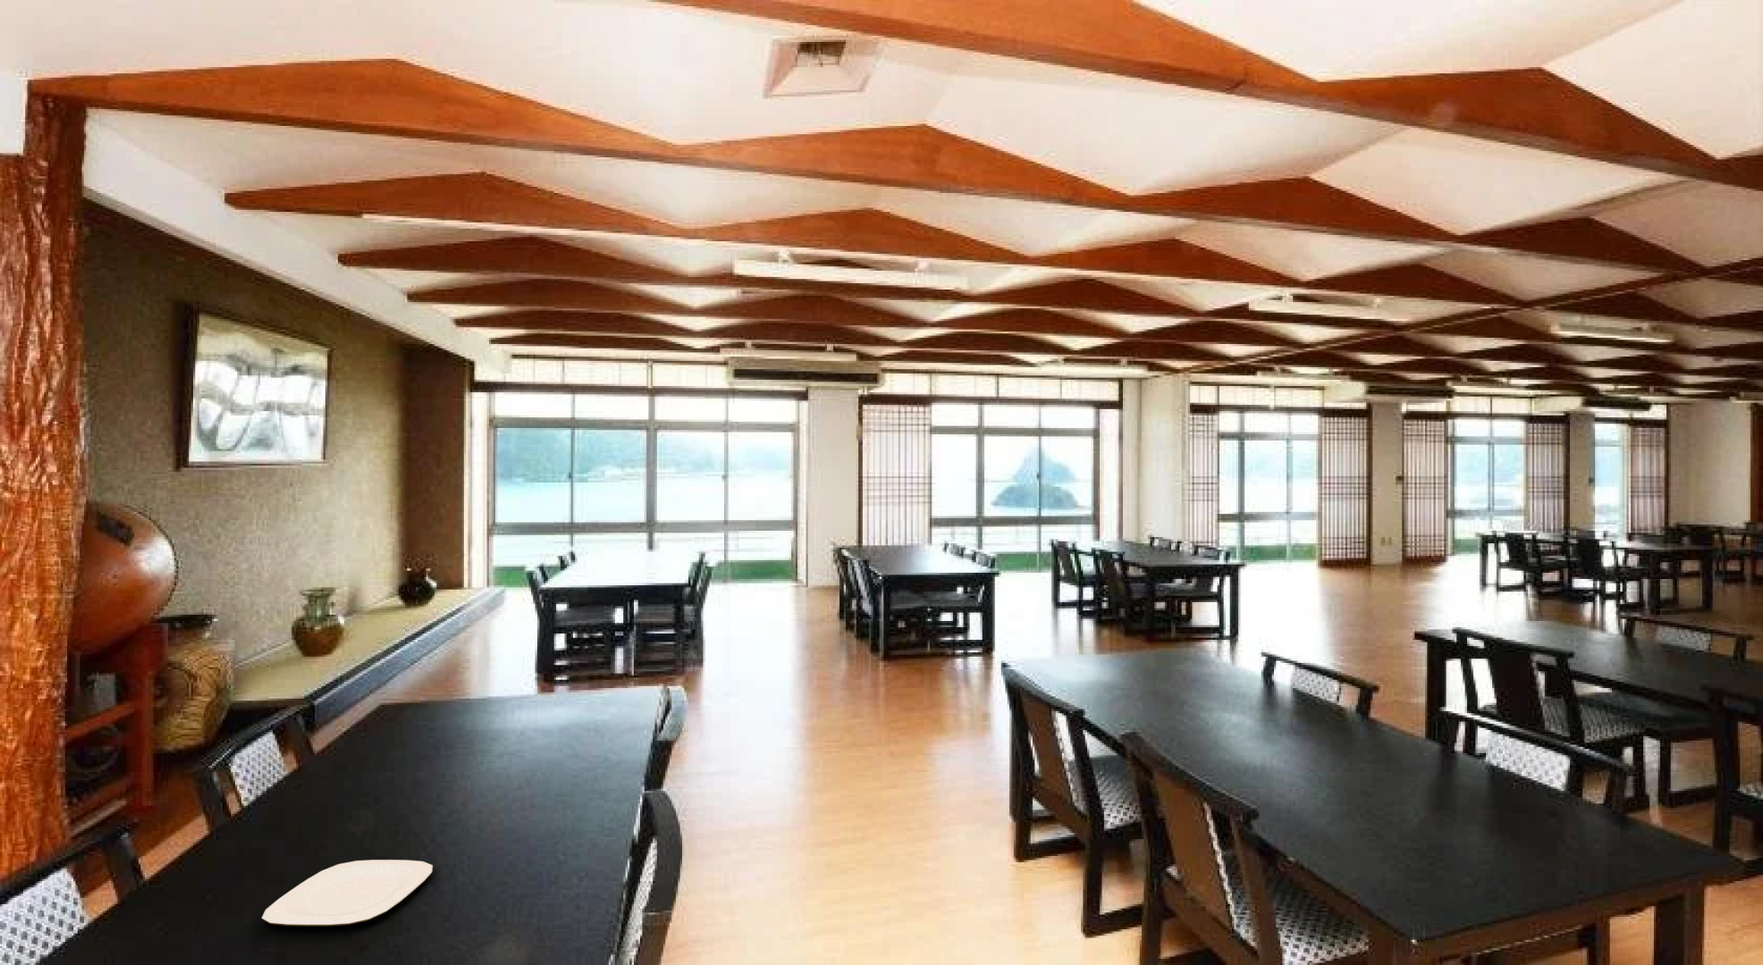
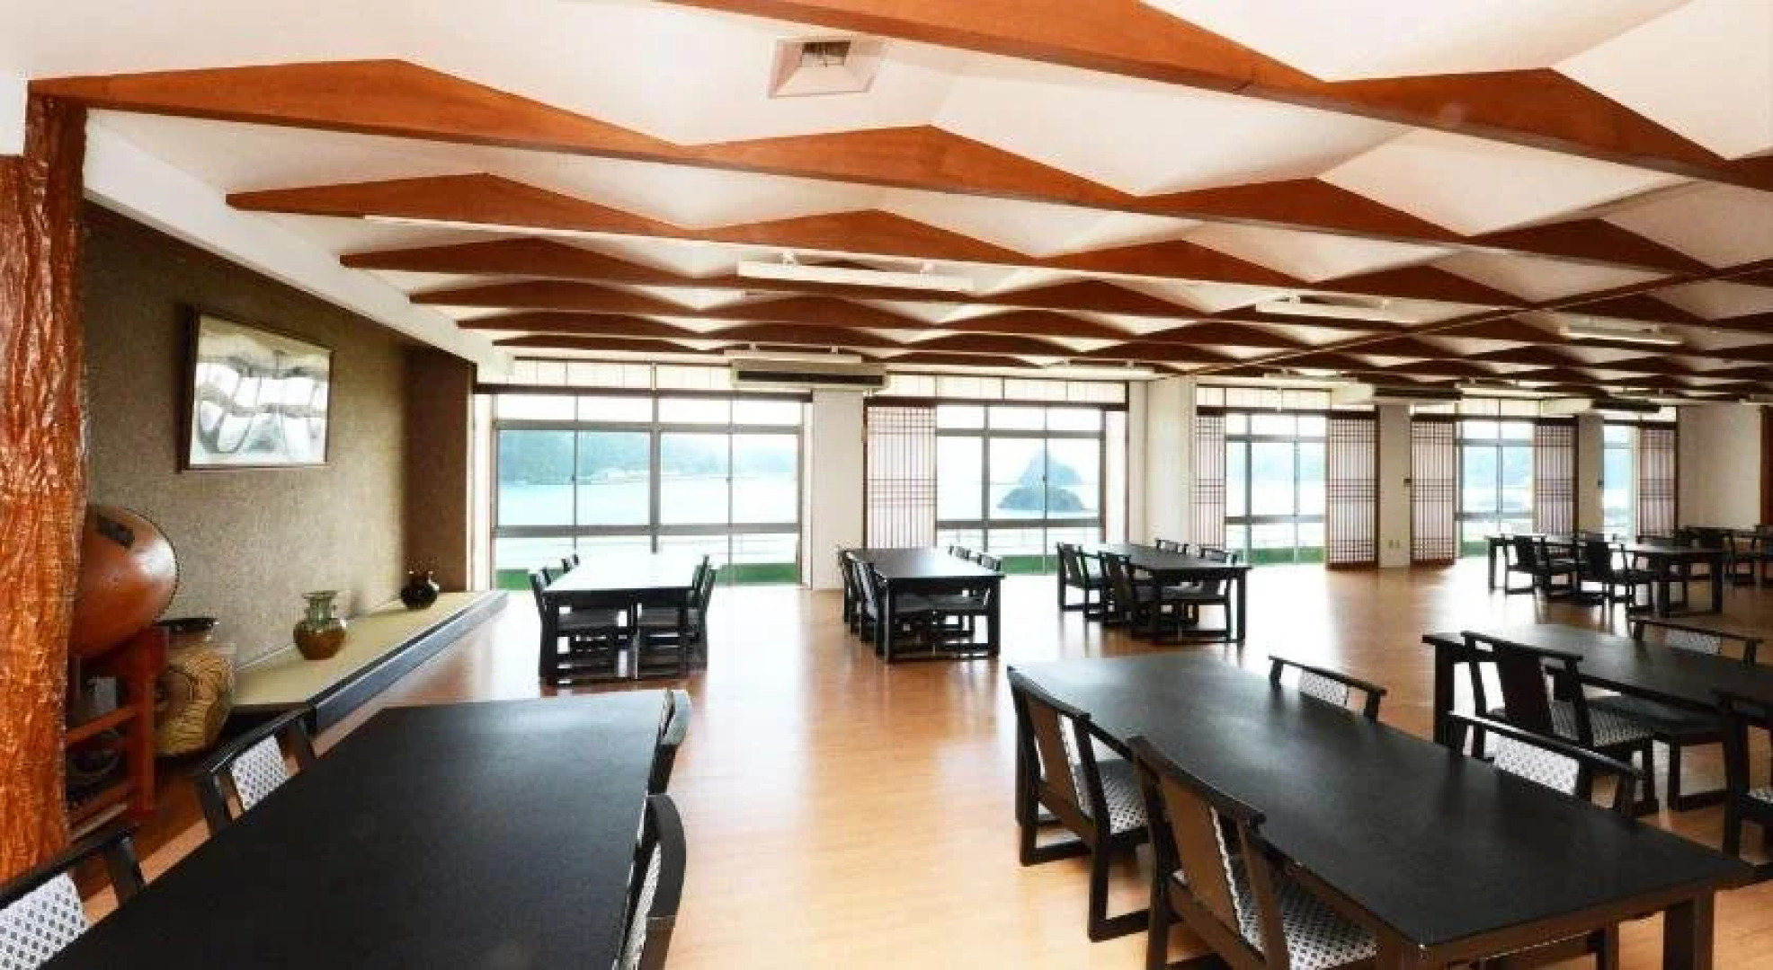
- plate (352, 893)
